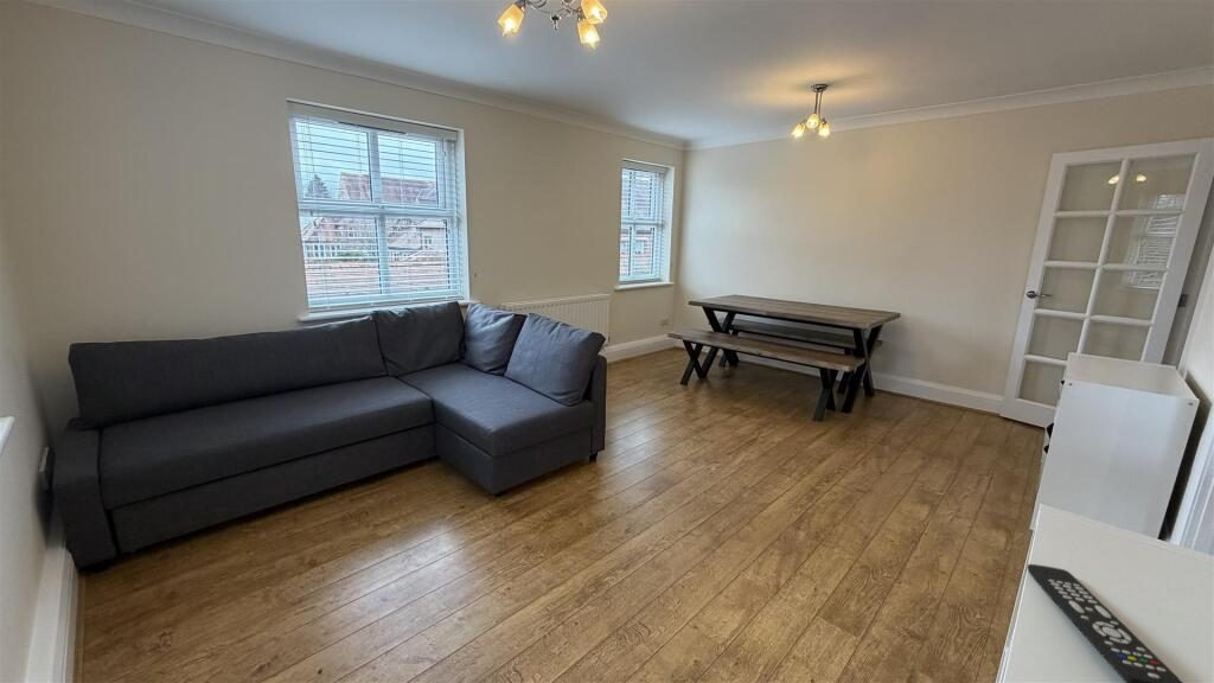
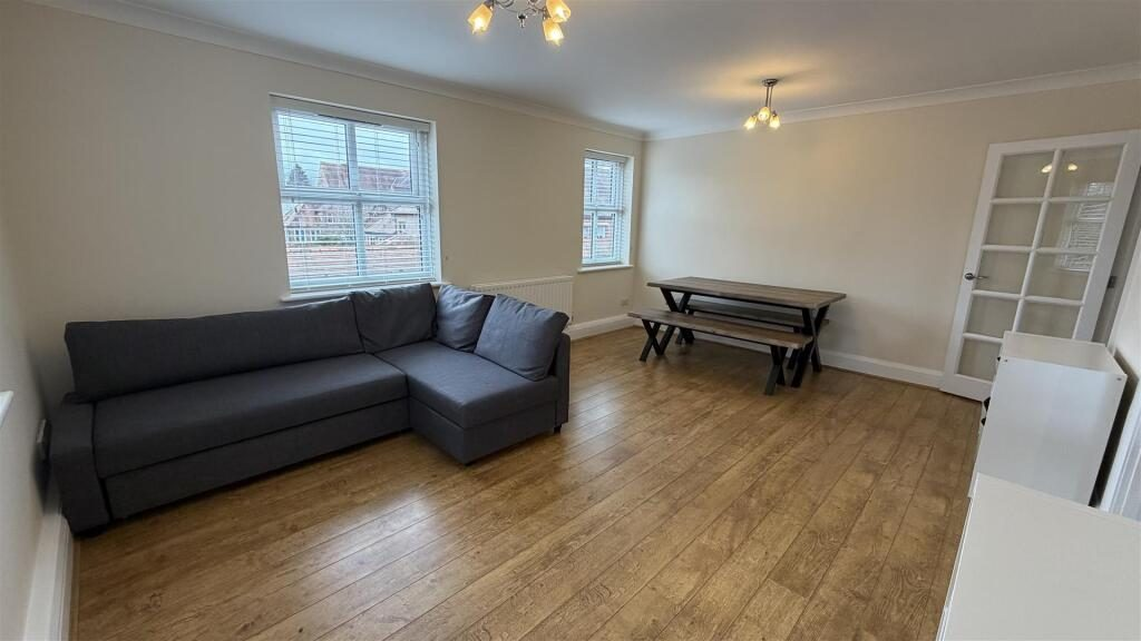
- remote control (1094, 621)
